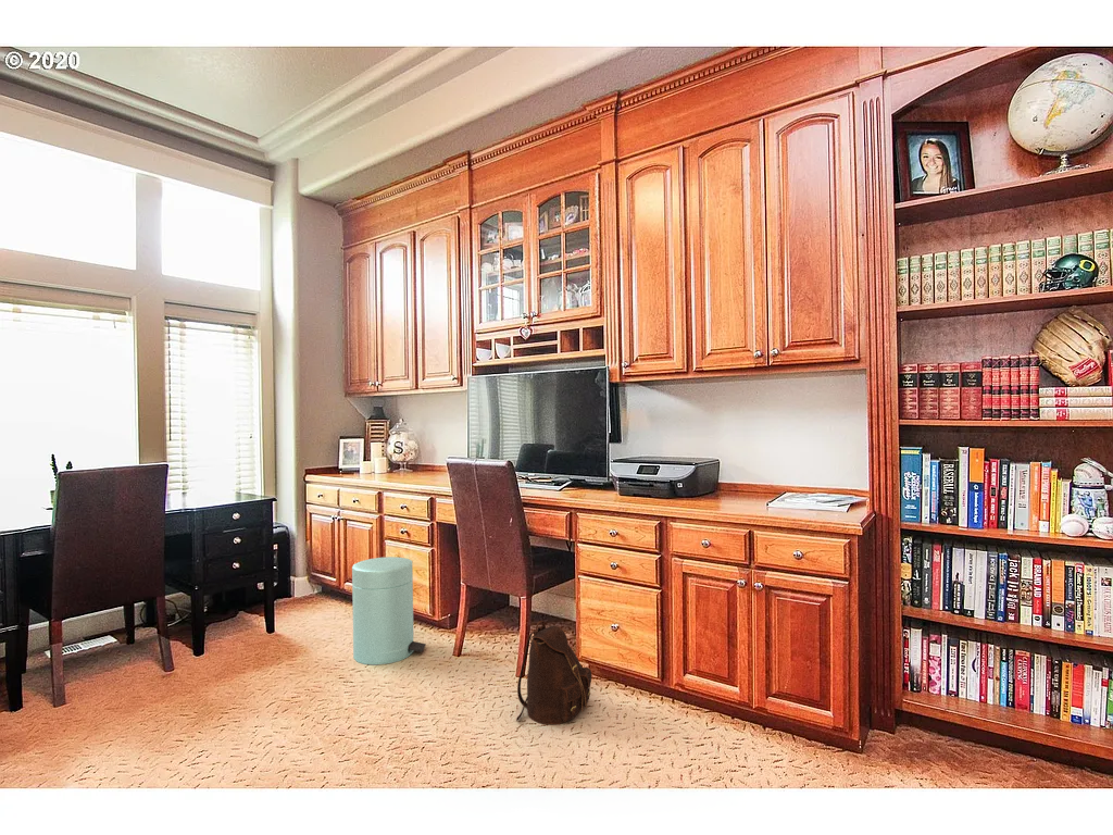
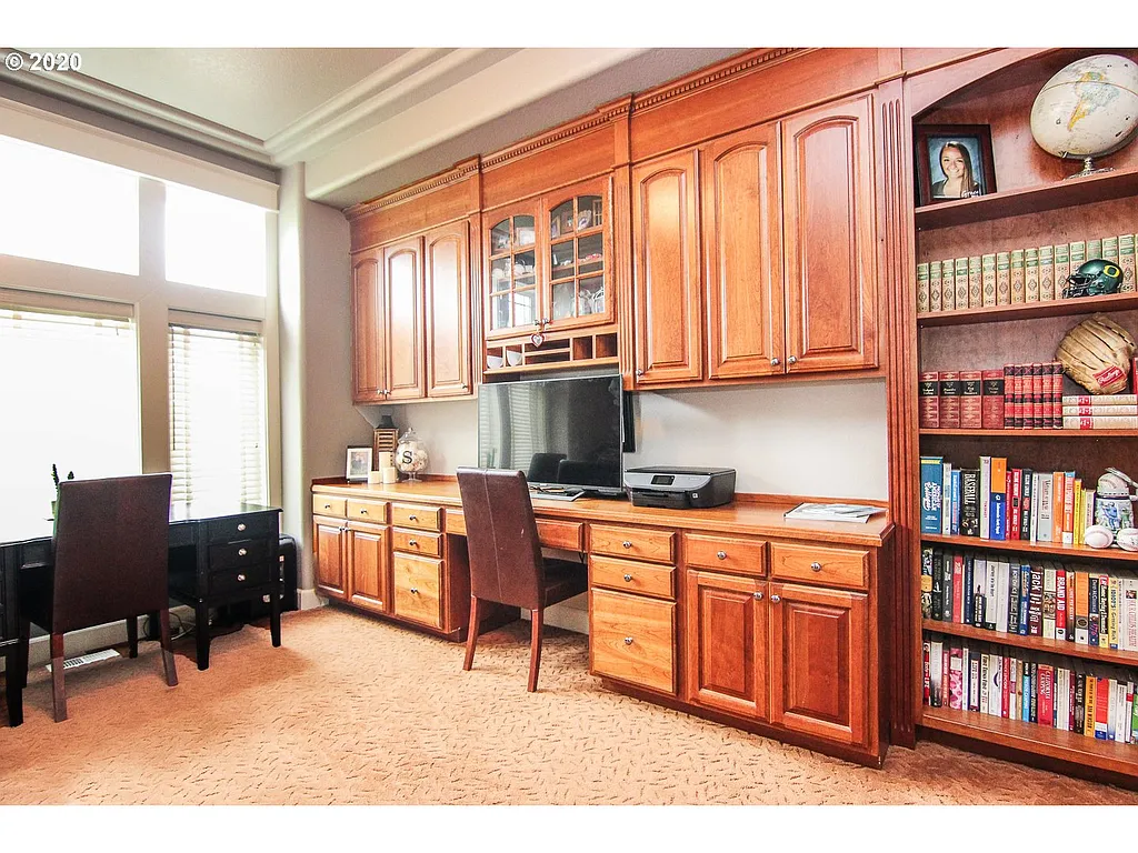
- trash can (388, 607)
- backpack (553, 665)
